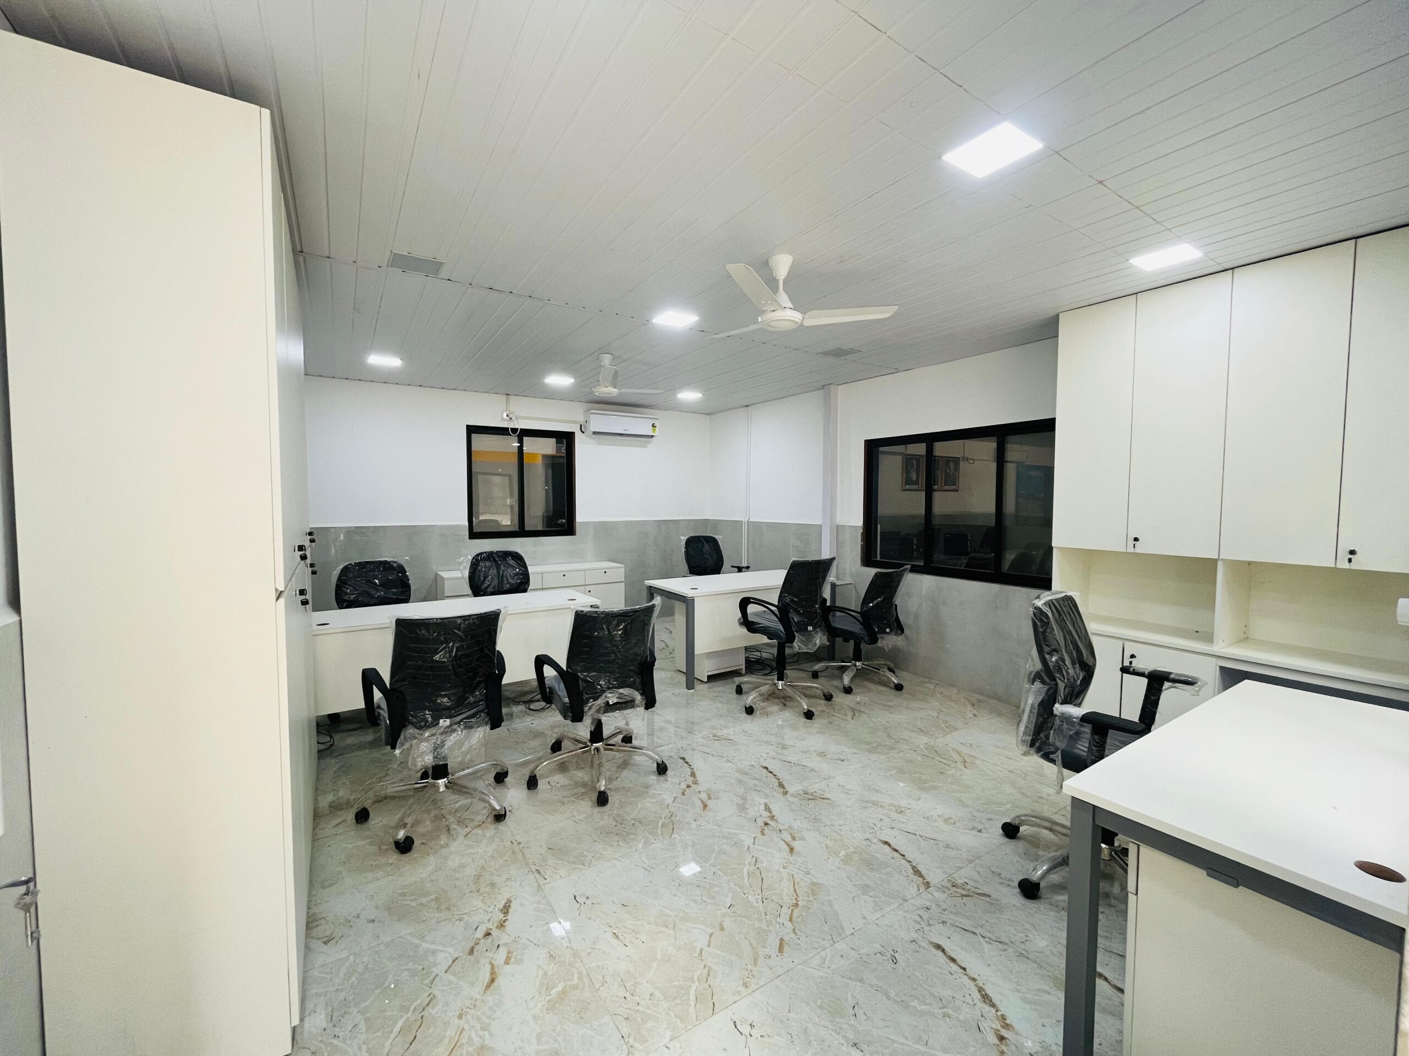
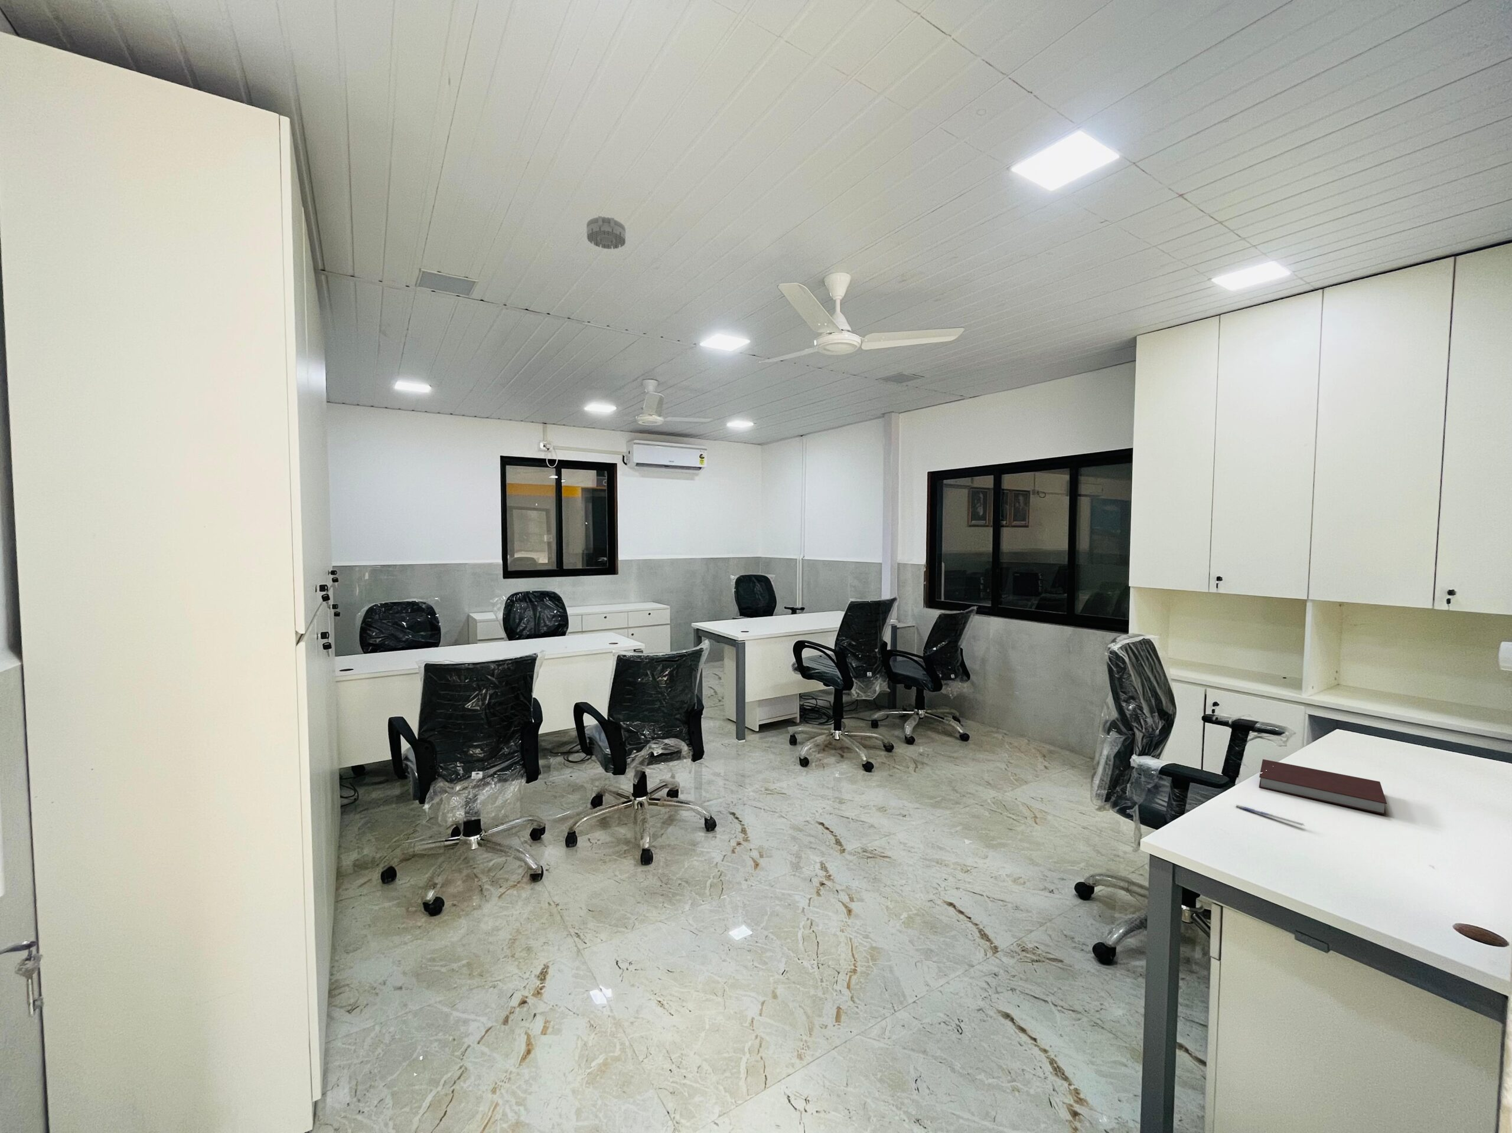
+ smoke detector (606, 232)
+ pen (1269, 815)
+ notebook (1318, 784)
